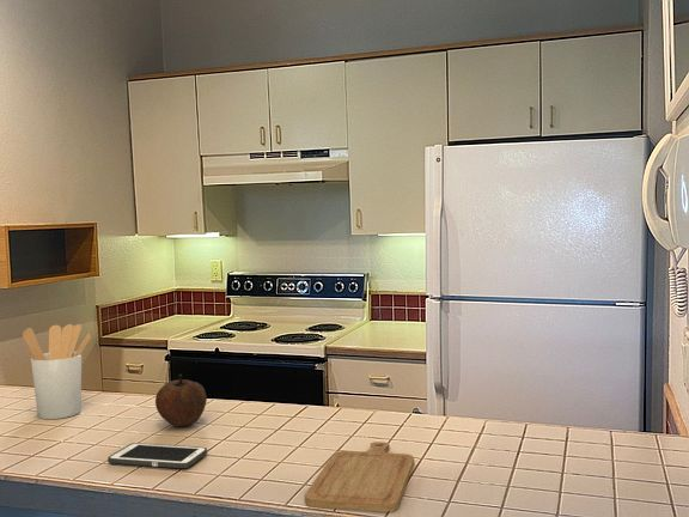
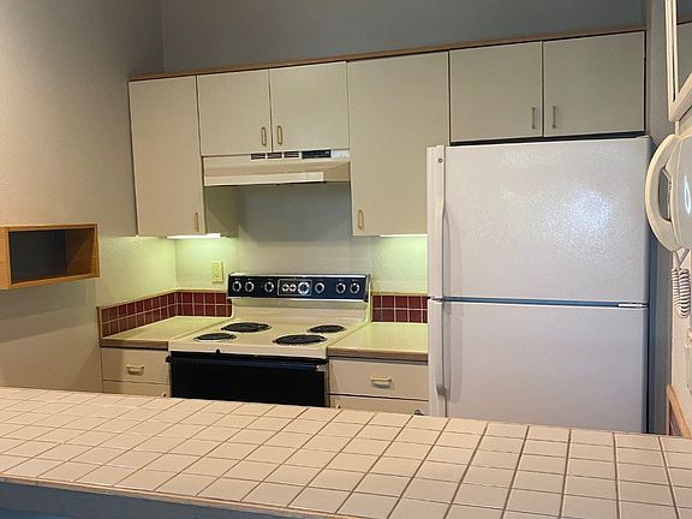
- cell phone (158, 455)
- utensil holder (60, 367)
- fruit (181, 399)
- chopping board (366, 472)
